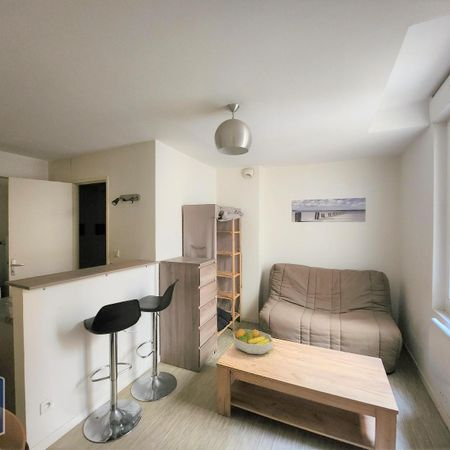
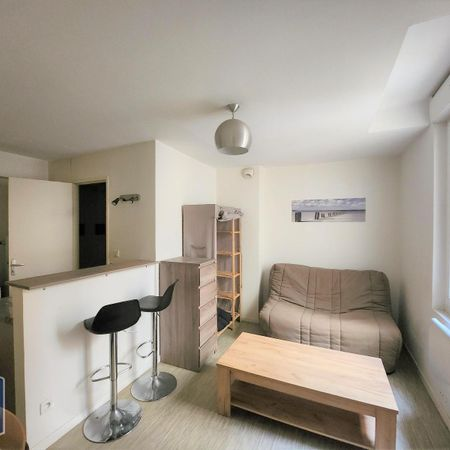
- fruit bowl (252, 339)
